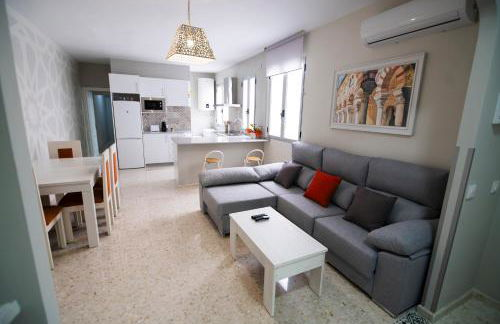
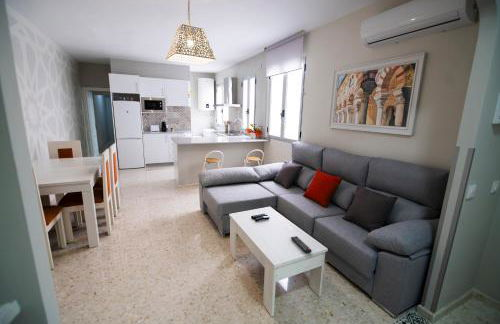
+ remote control (300, 244)
